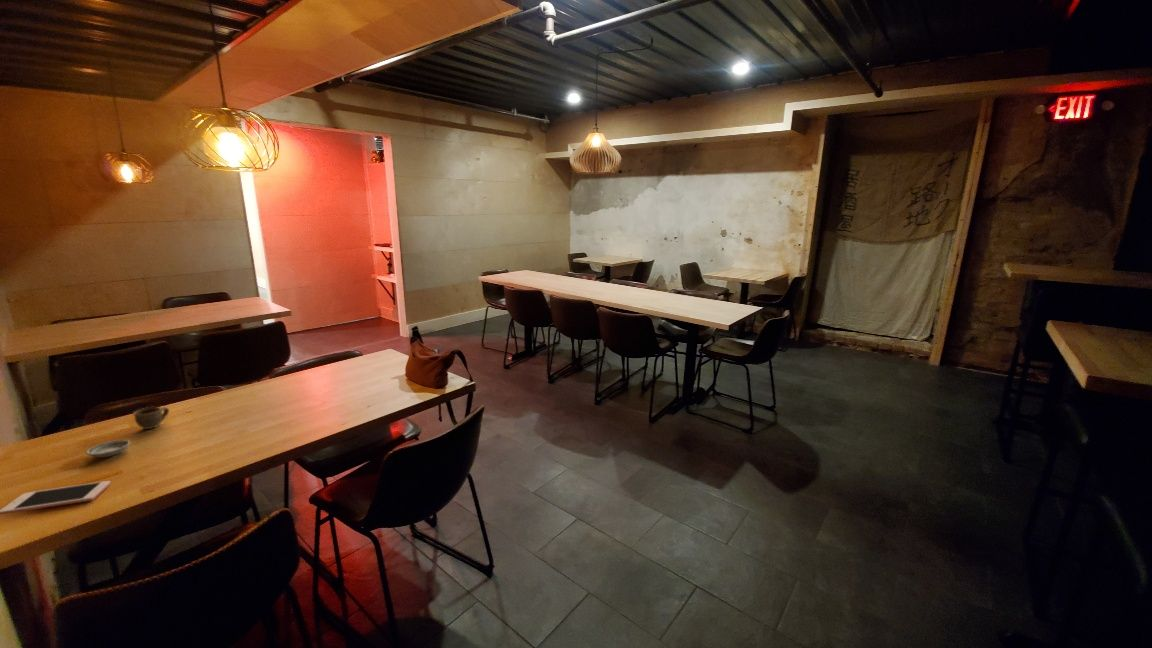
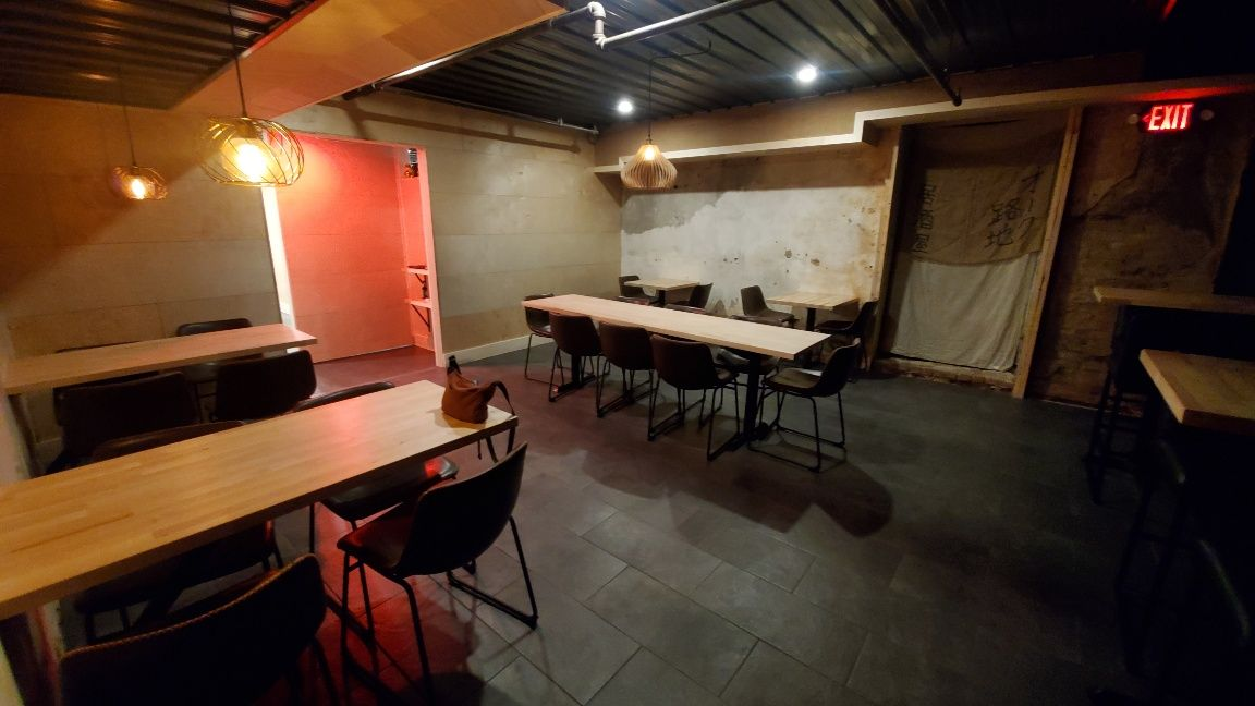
- cup (153, 417)
- cell phone (57, 496)
- saucer (109, 450)
